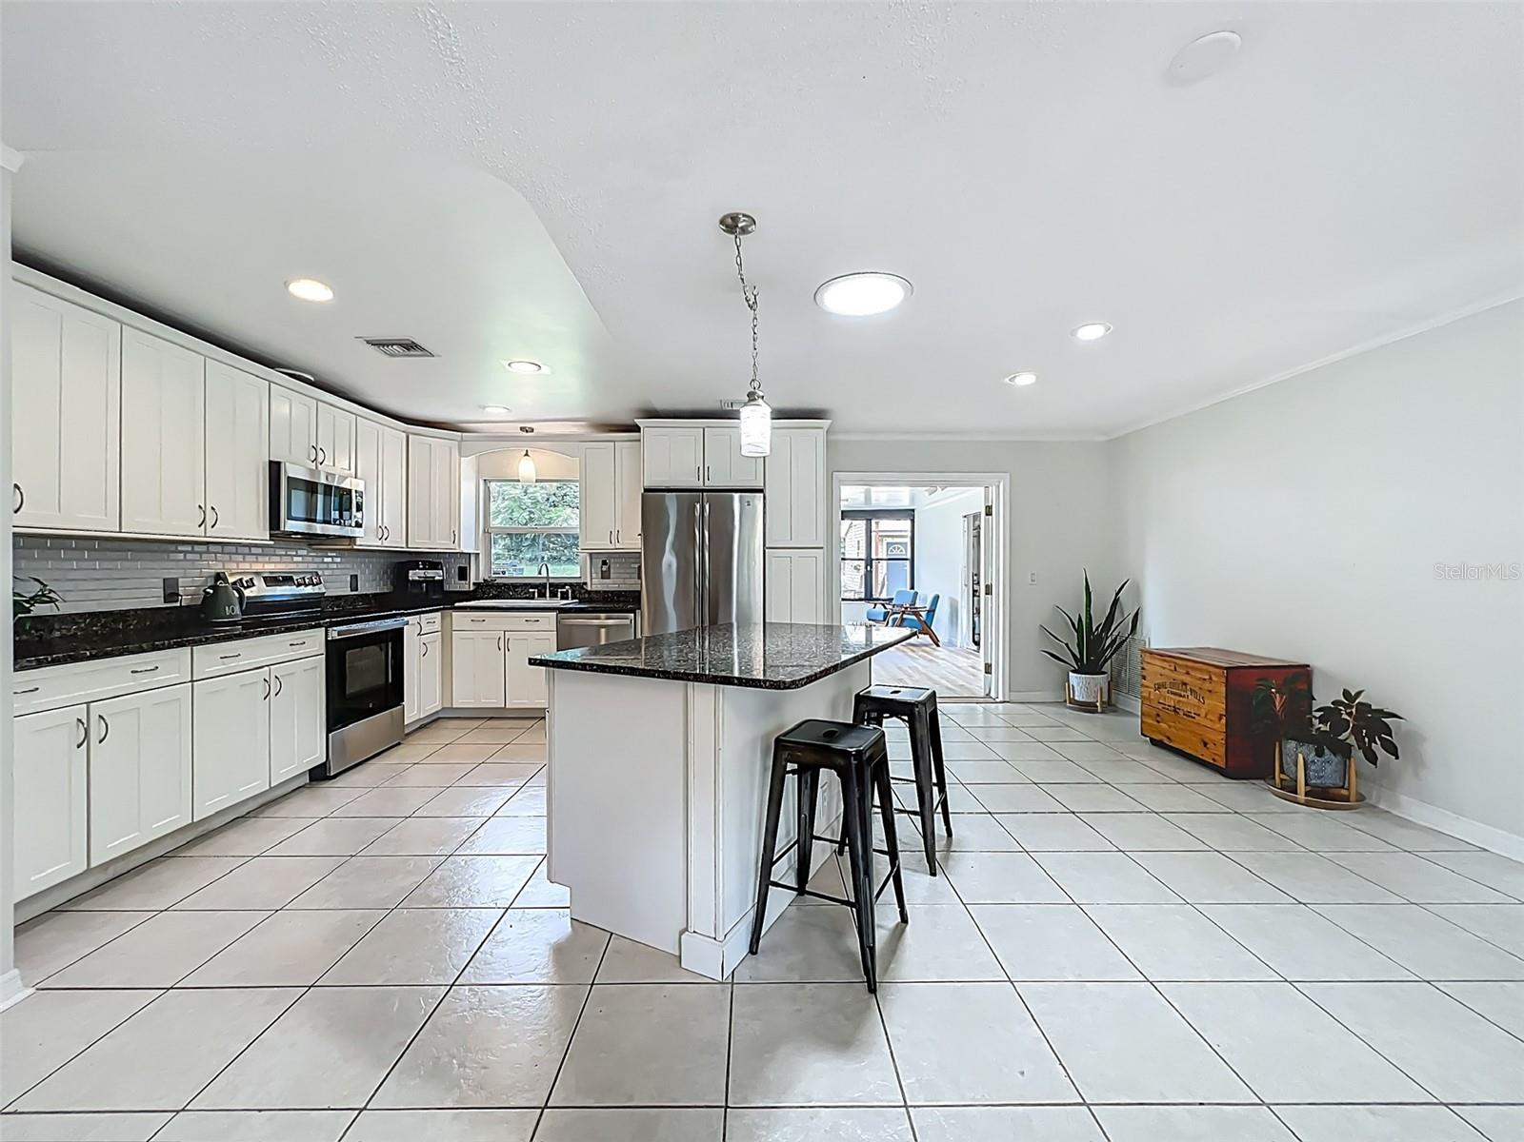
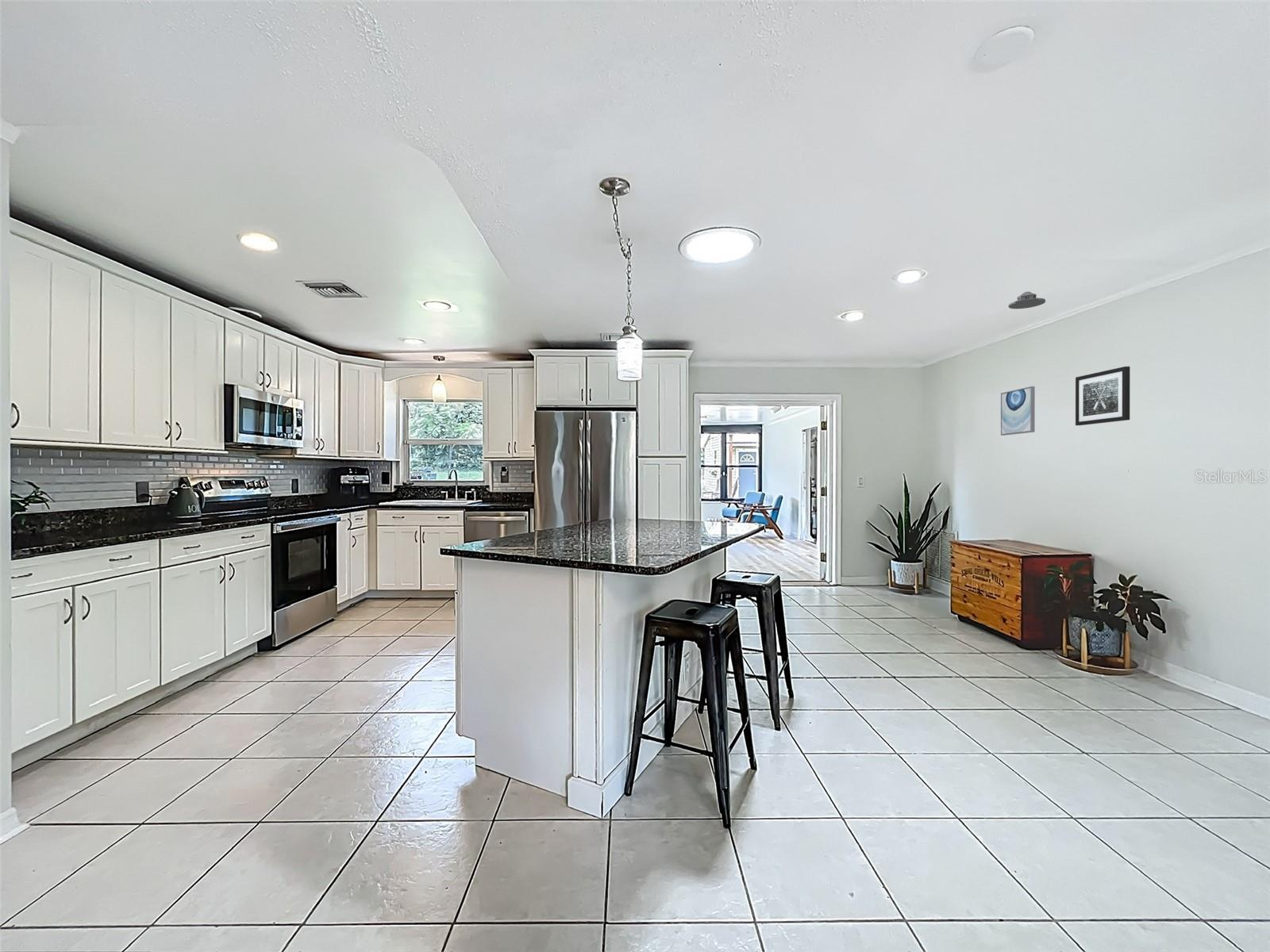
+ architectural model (1026, 298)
+ wall art (1017, 412)
+ wall art (1101, 397)
